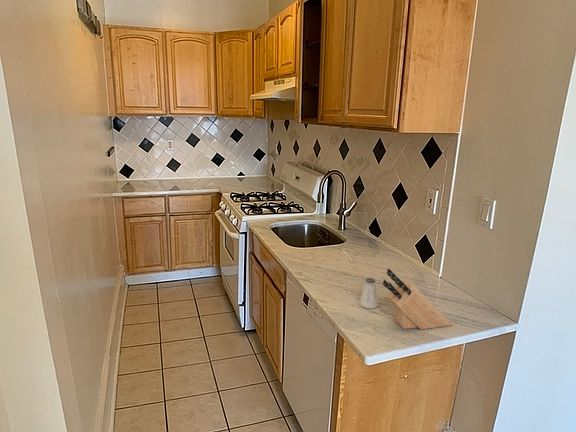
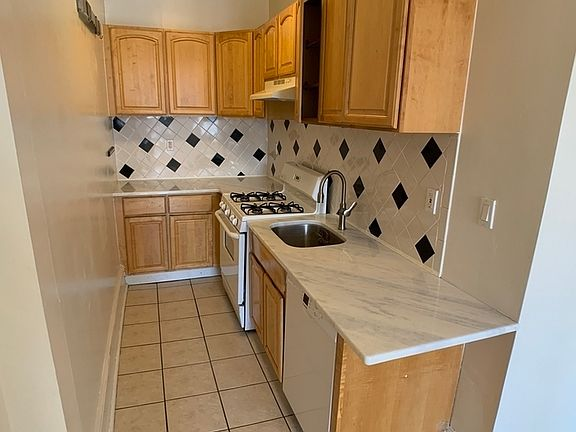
- saltshaker (369, 291)
- knife block (416, 297)
